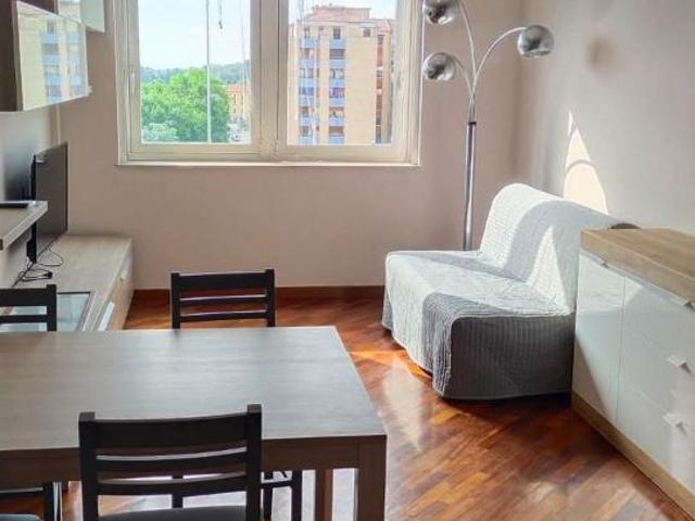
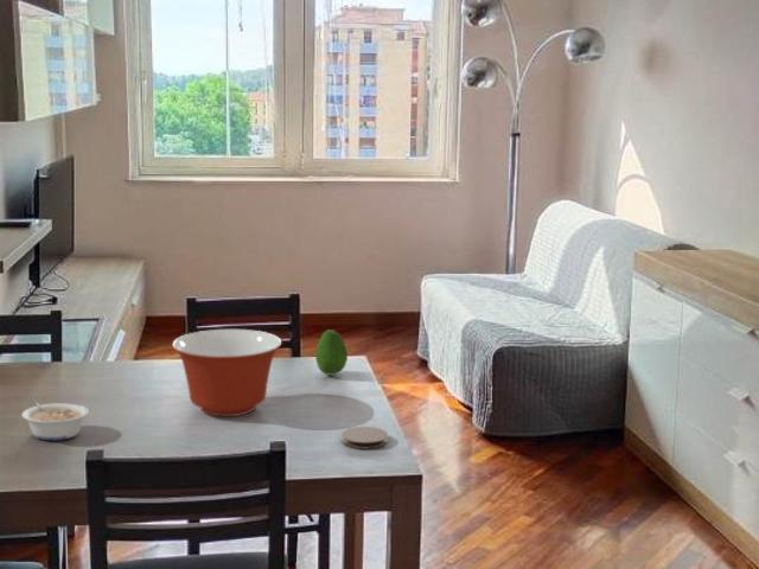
+ coaster (364, 436)
+ mixing bowl (228, 375)
+ legume (52, 420)
+ fruit (331, 352)
